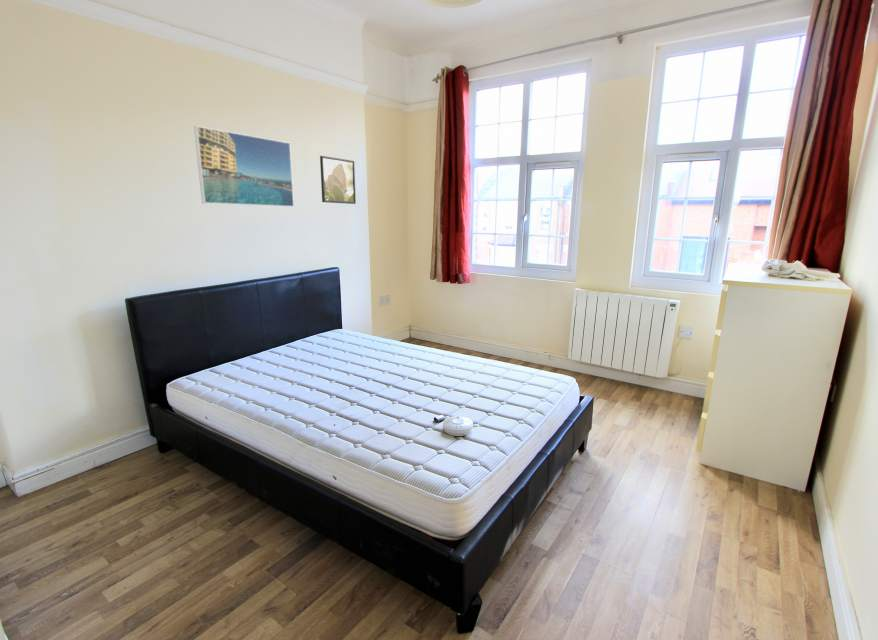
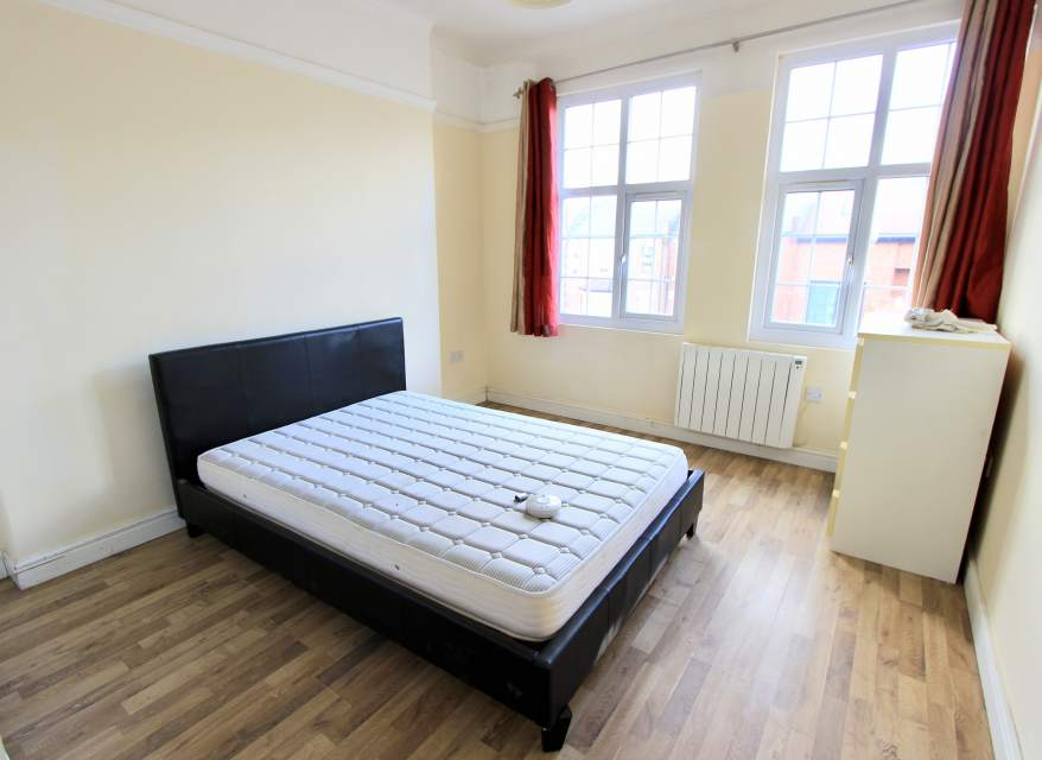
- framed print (249, 170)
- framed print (338, 181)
